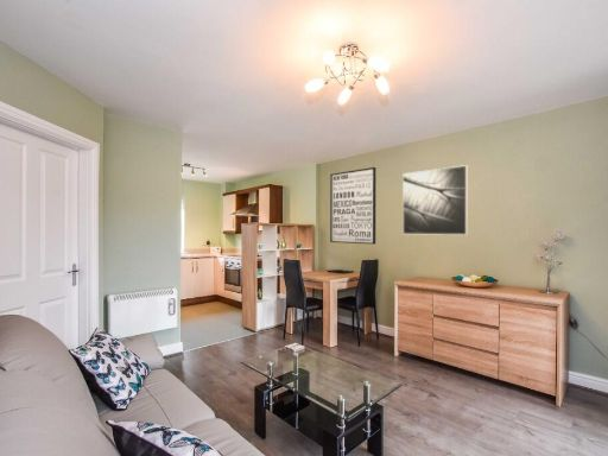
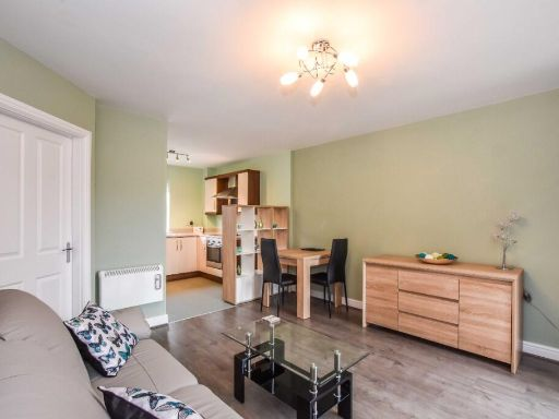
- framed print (432, 202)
- wall art (352, 207)
